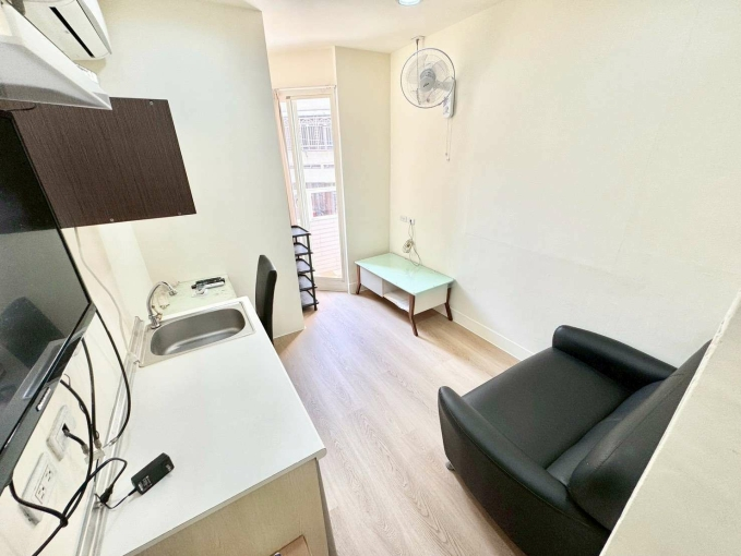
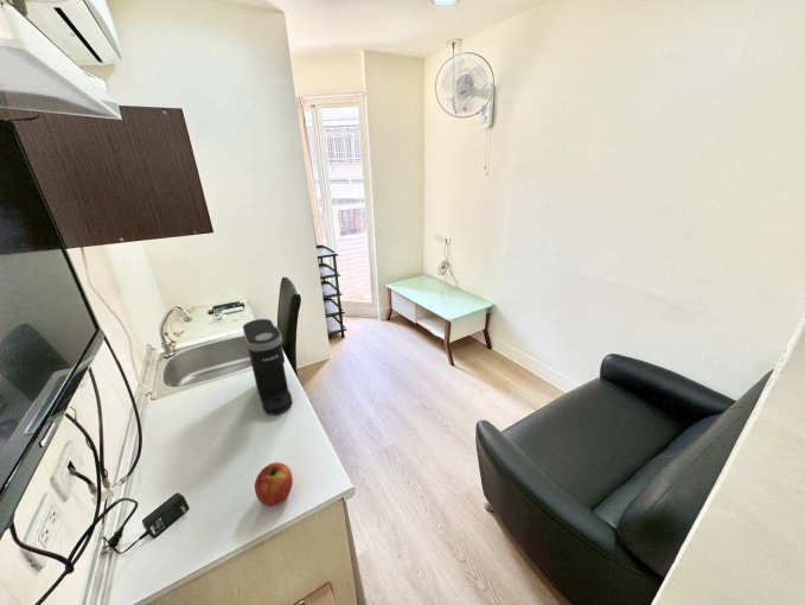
+ apple (273, 482)
+ coffee maker (267, 363)
